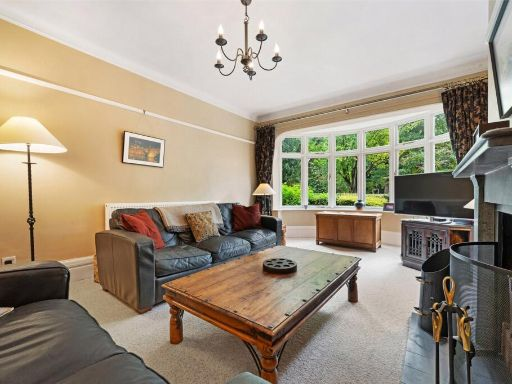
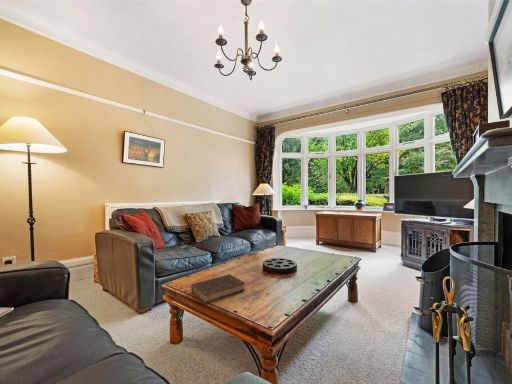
+ book (218, 287)
